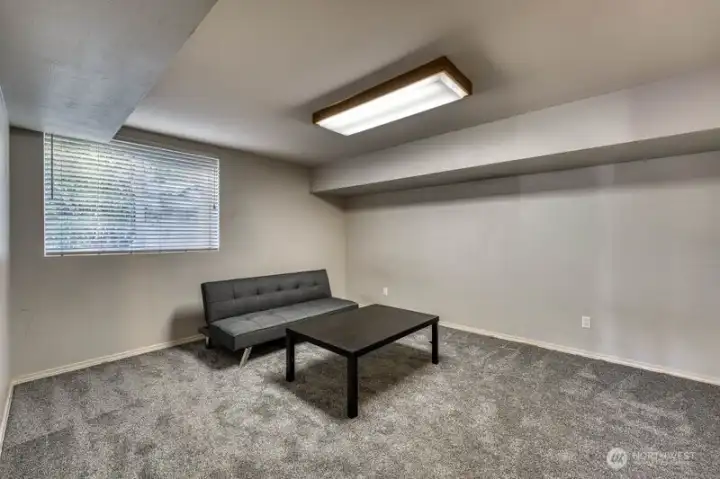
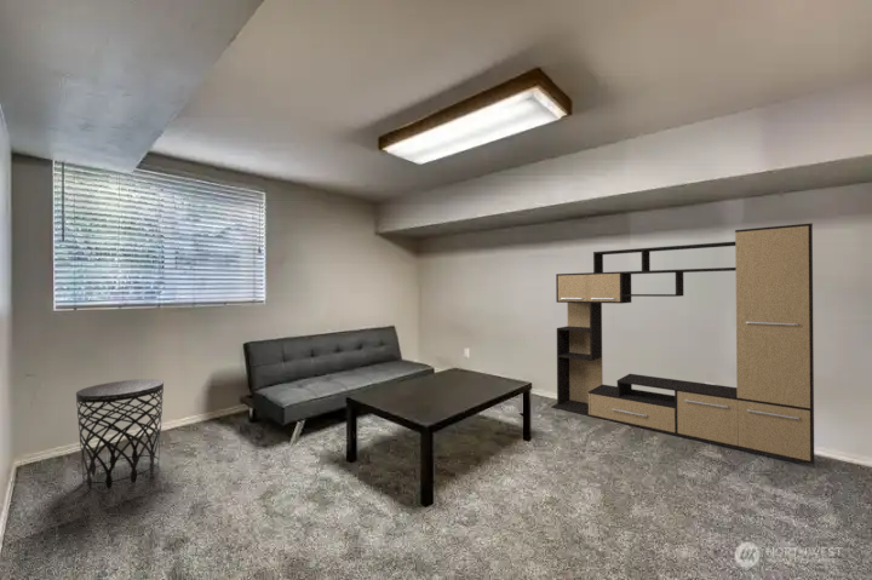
+ media console (660, 295)
+ side table (122, 430)
